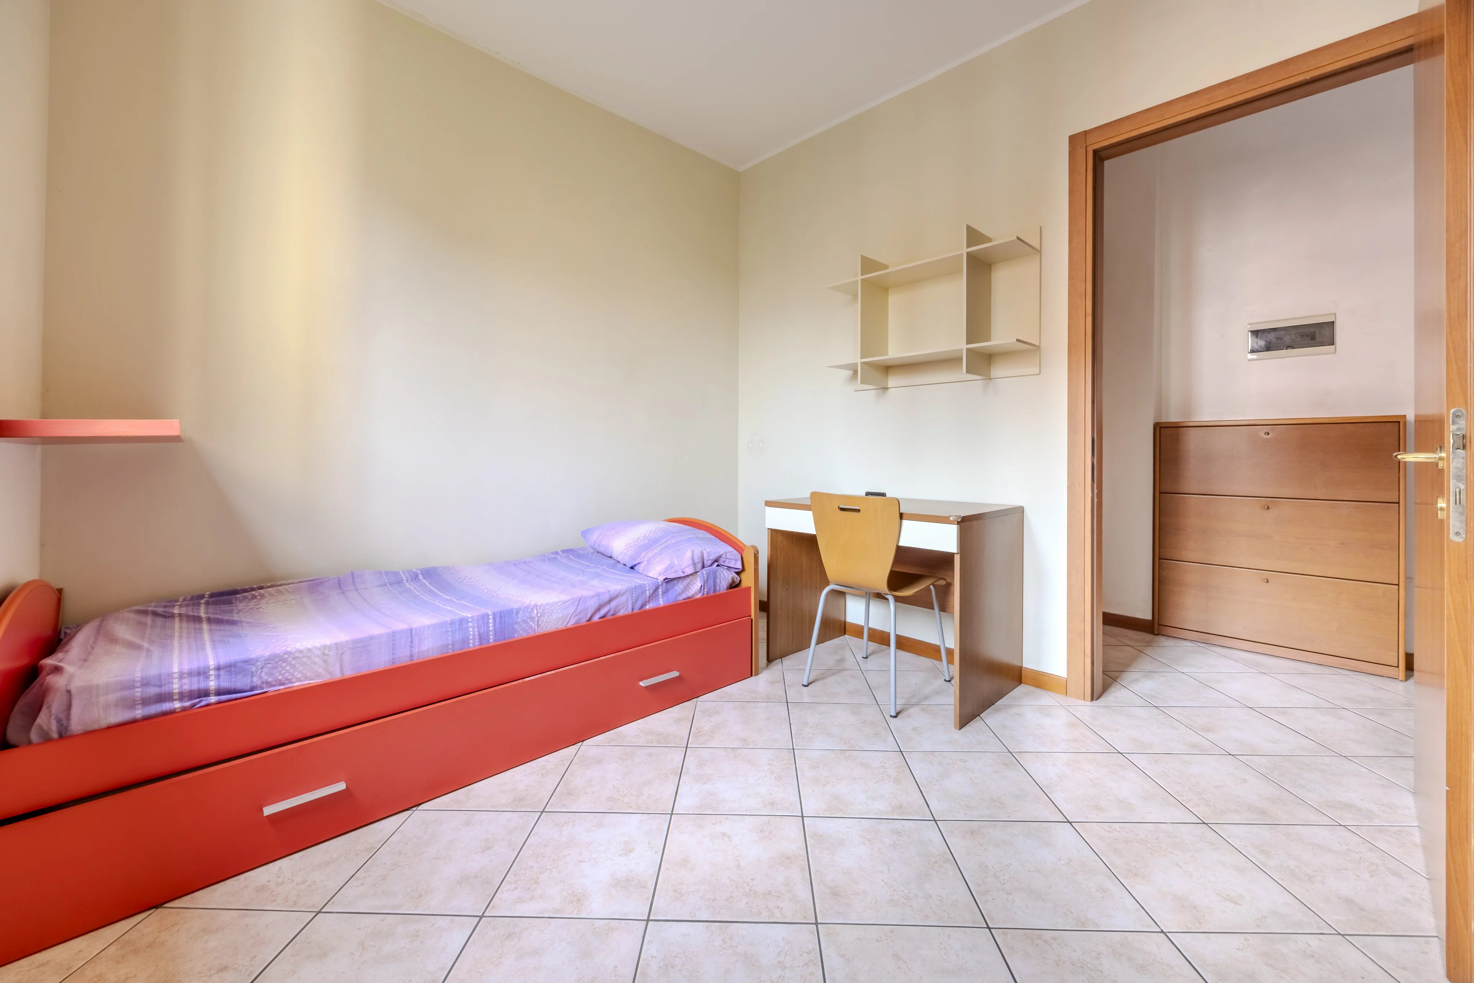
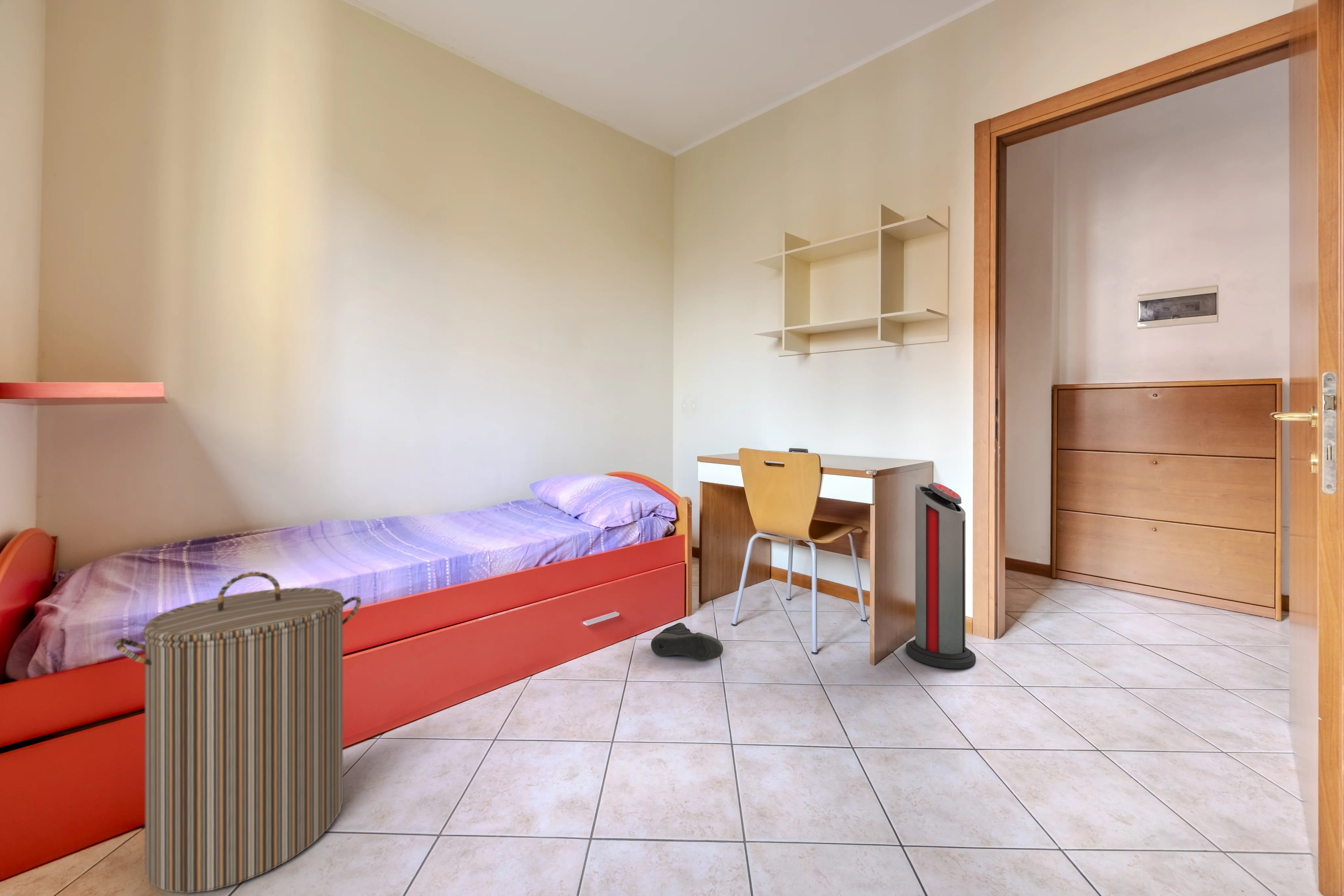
+ laundry hamper (253, 701)
+ sneaker (690, 639)
+ air purifier (940, 569)
